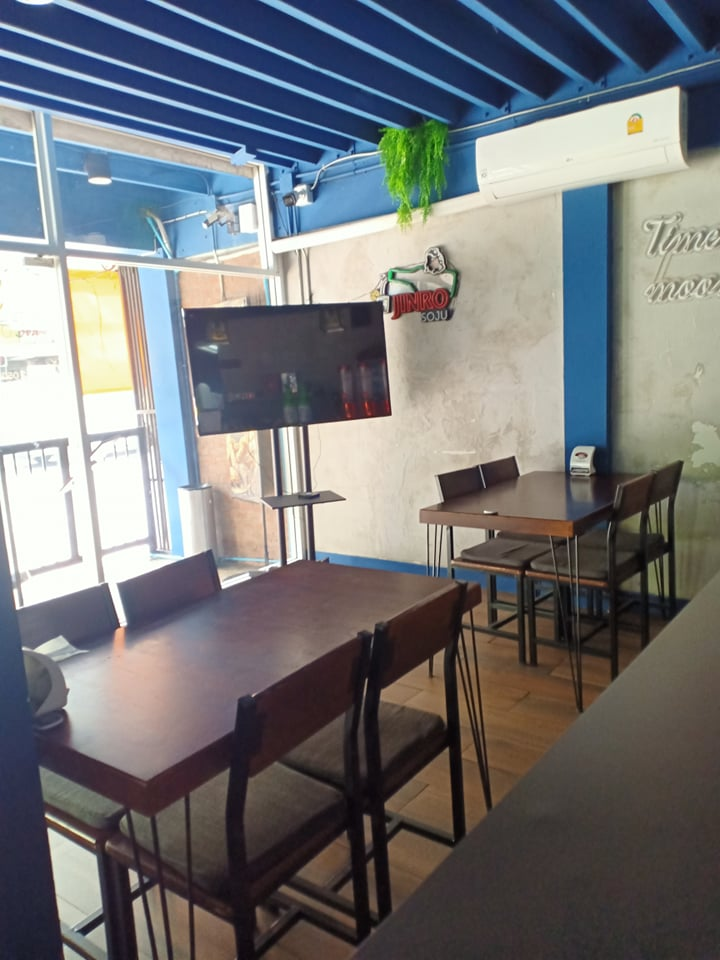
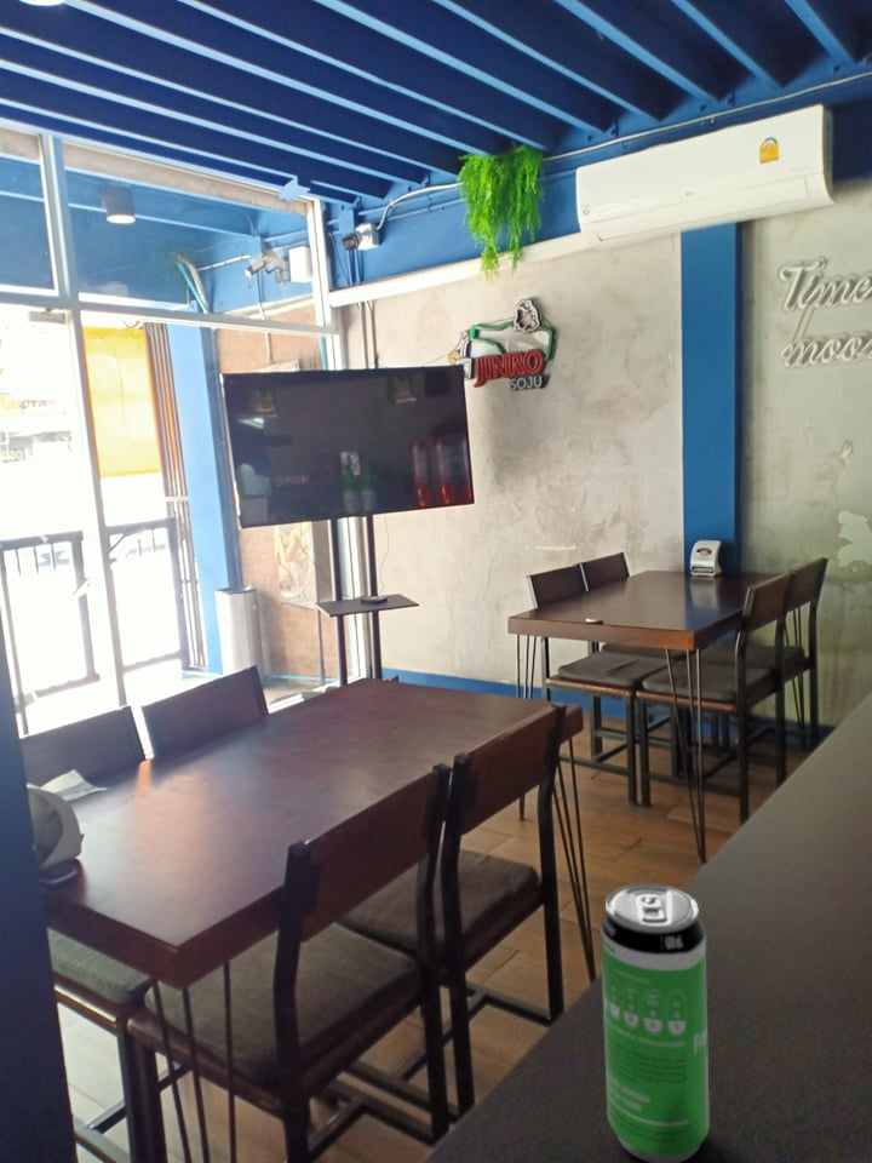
+ beverage can (654, 1020)
